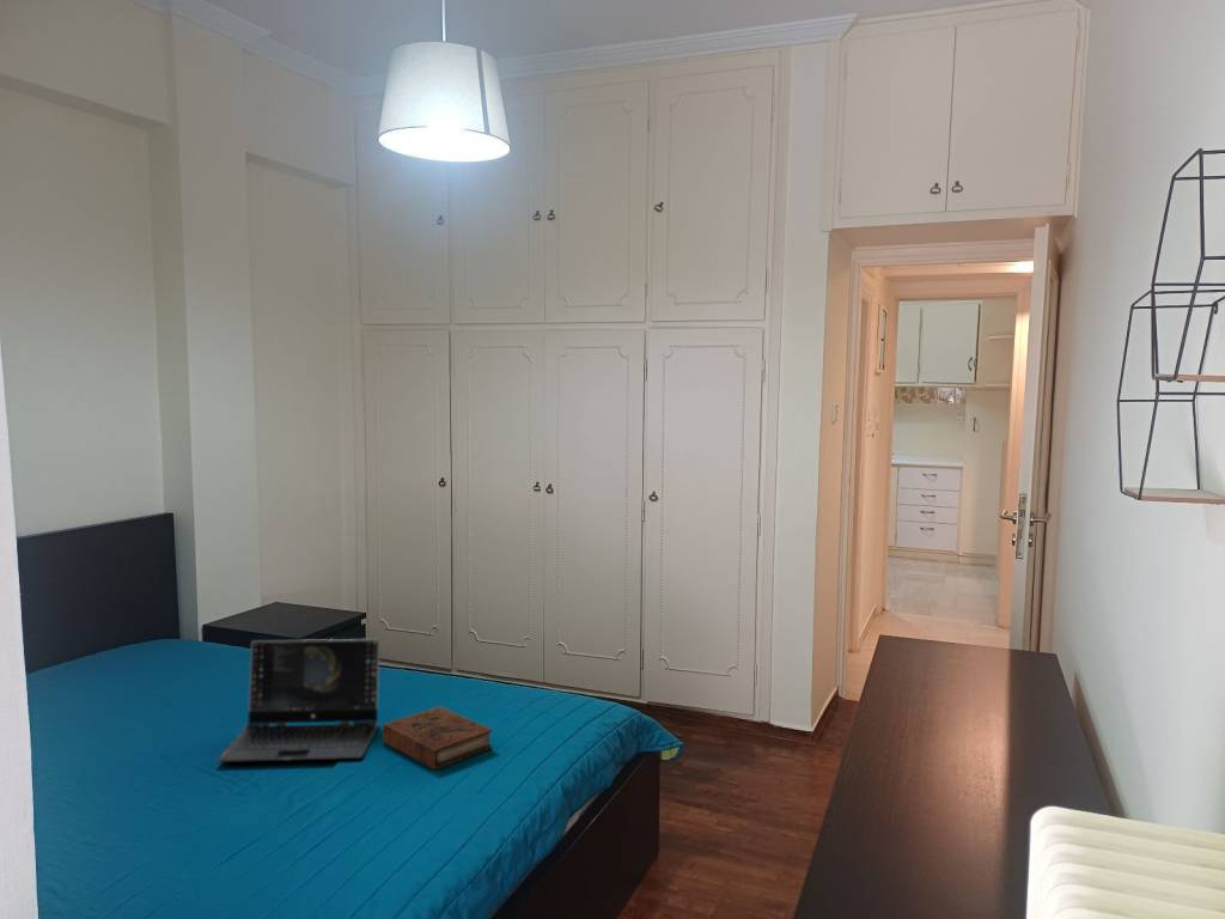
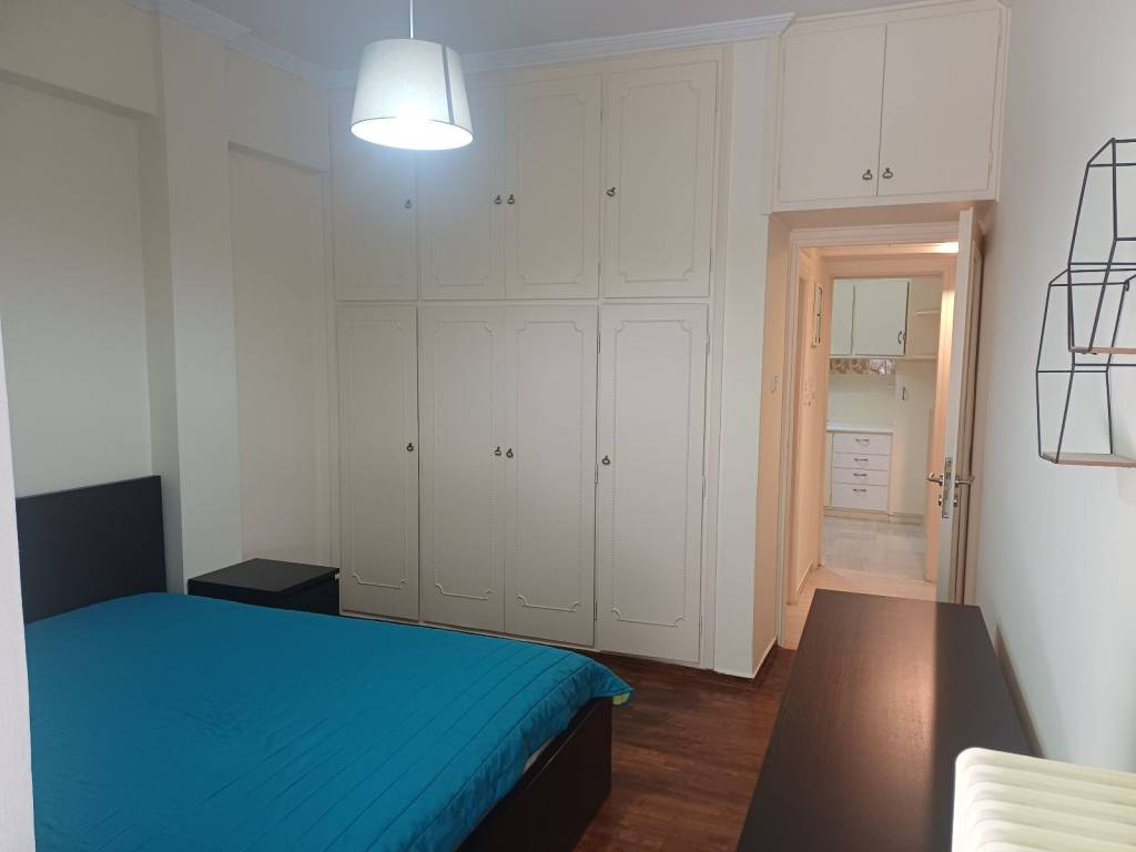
- laptop computer (303, 698)
- book (437, 736)
